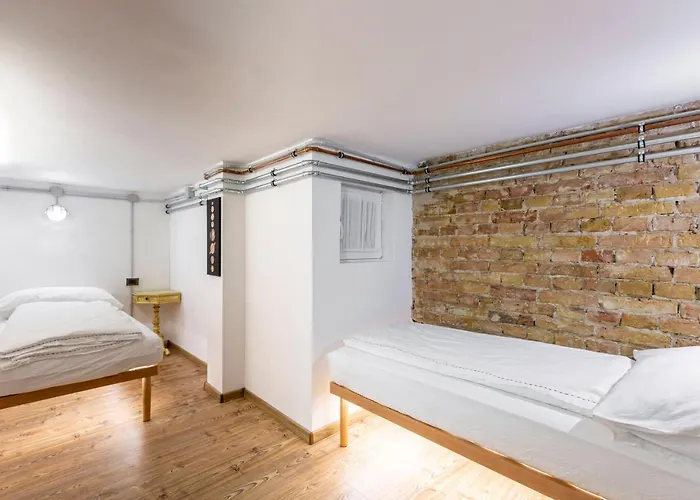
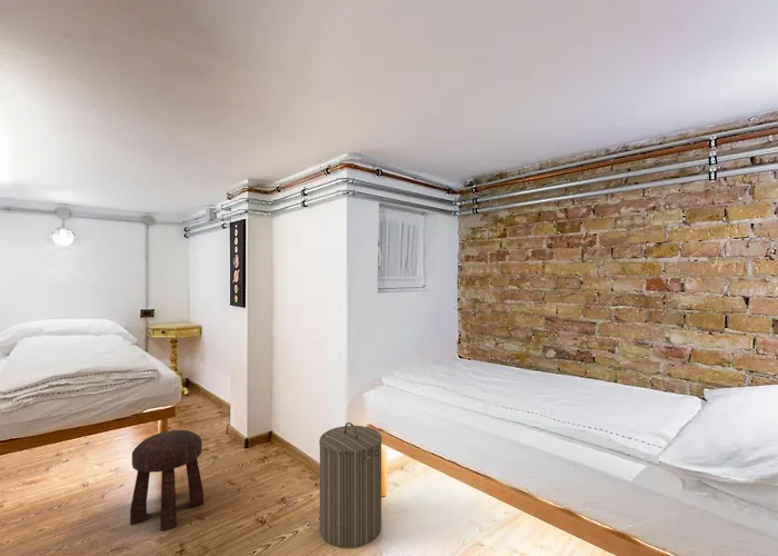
+ laundry hamper (350, 475)
+ stool (168, 474)
